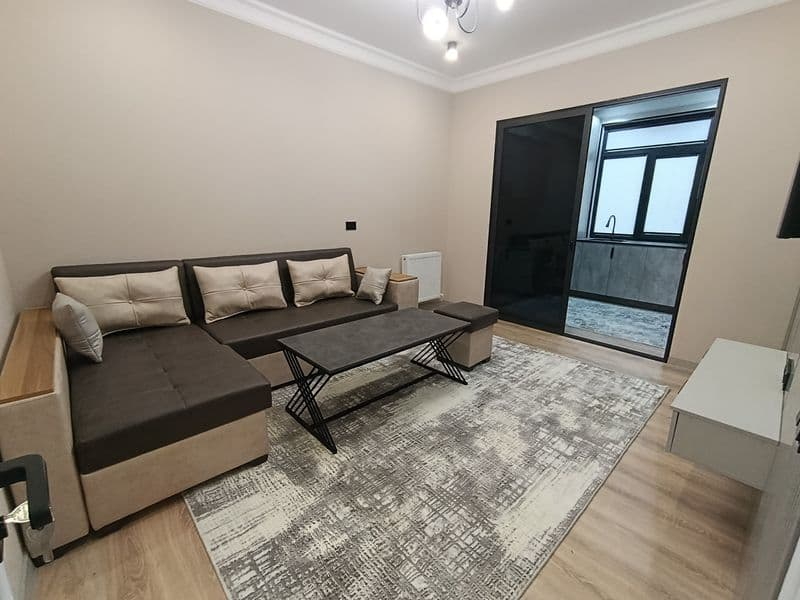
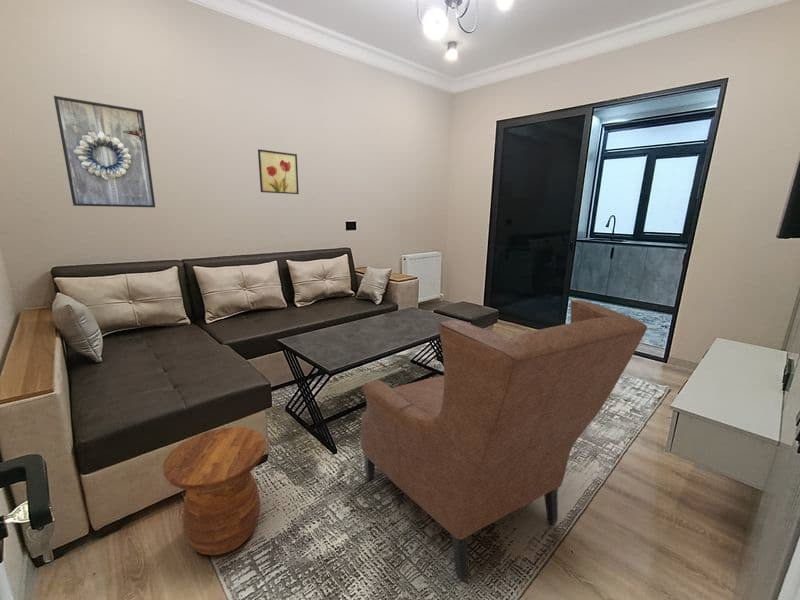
+ wall art (278, 172)
+ chair (480, 411)
+ side table (221, 493)
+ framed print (109, 156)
